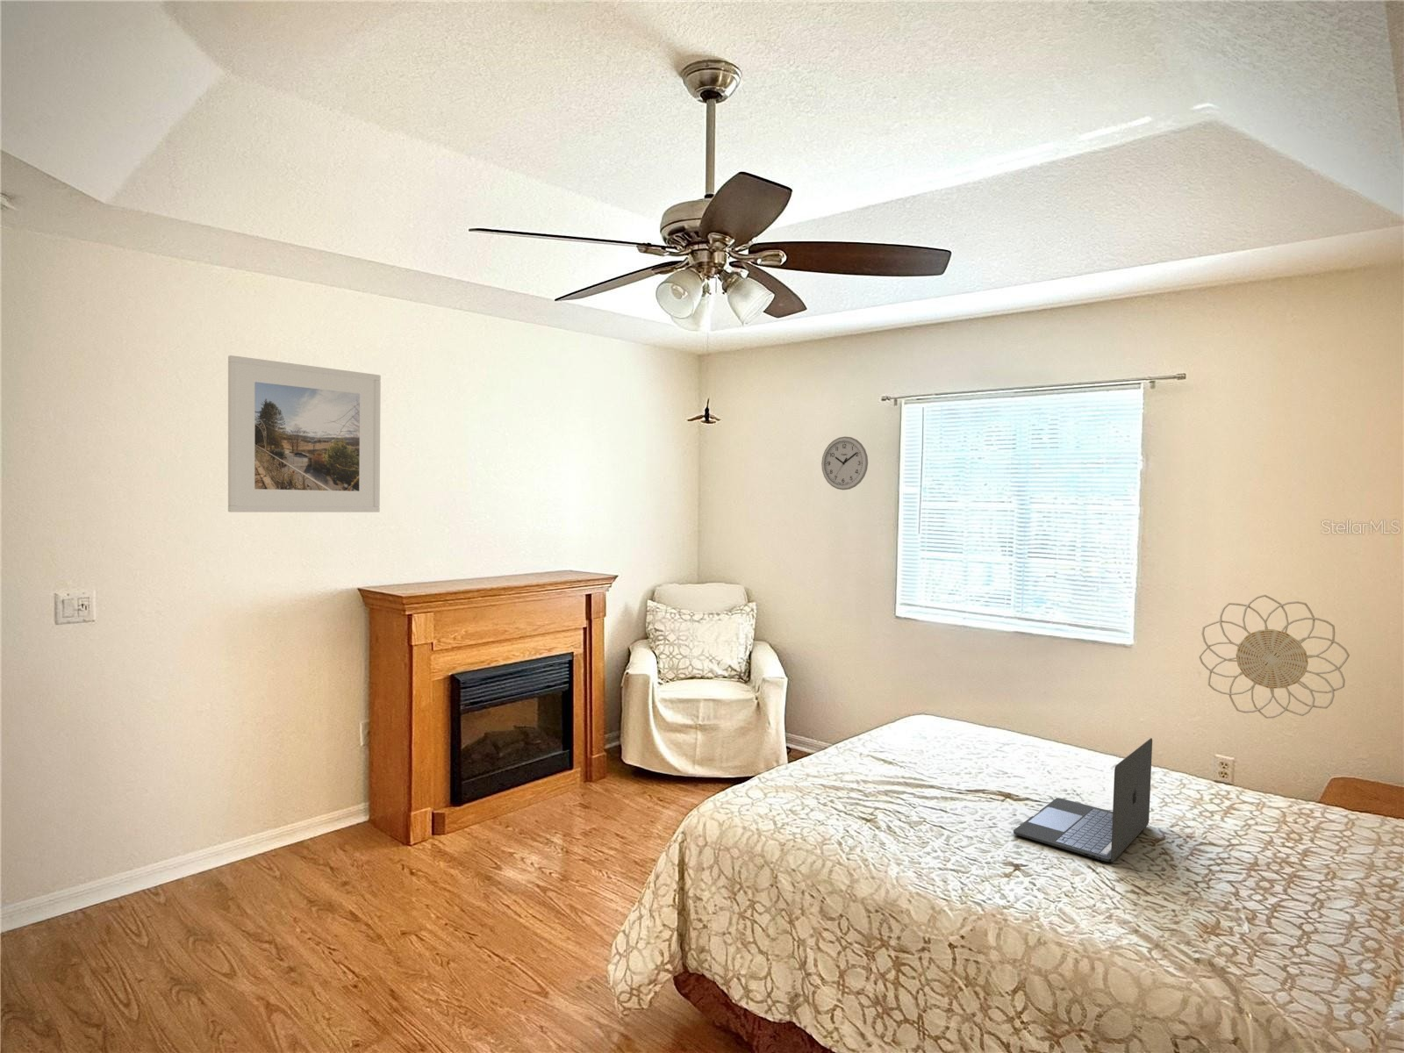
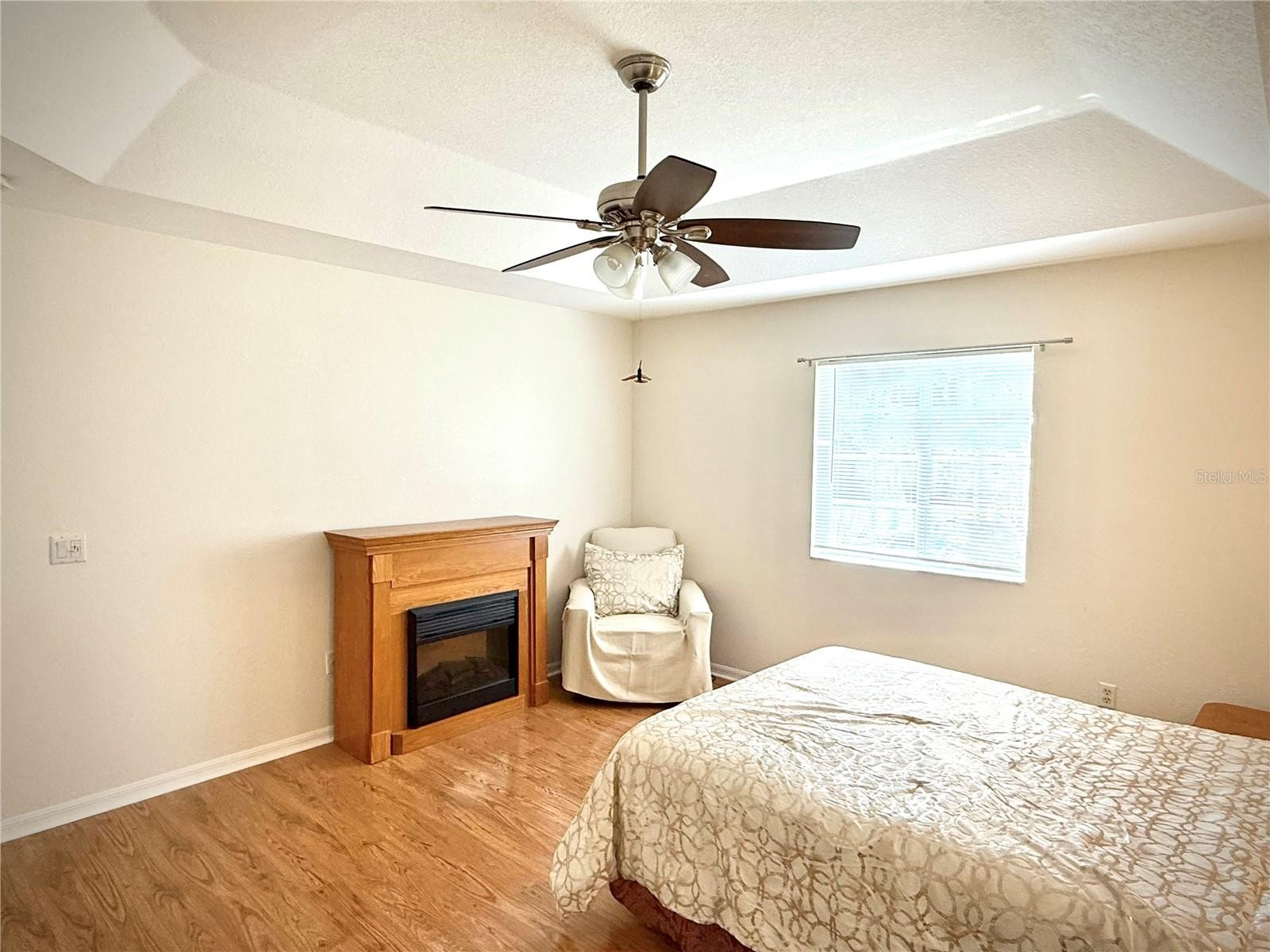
- decorative wall piece (1270, 656)
- laptop (1079, 803)
- wall clock (844, 462)
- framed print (308, 439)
